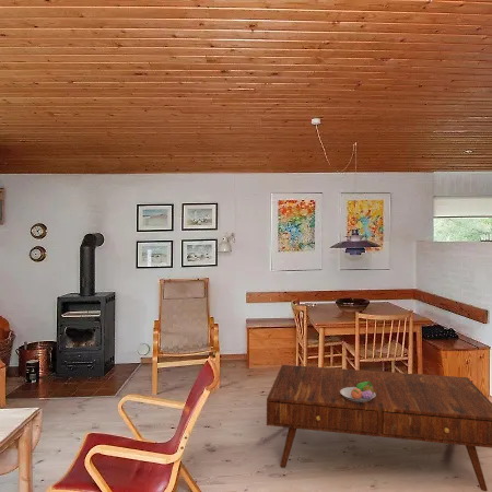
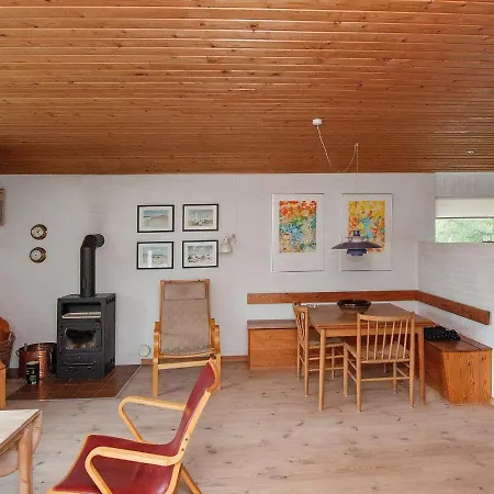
- fruit bowl (359, 389)
- coffee table (374, 420)
